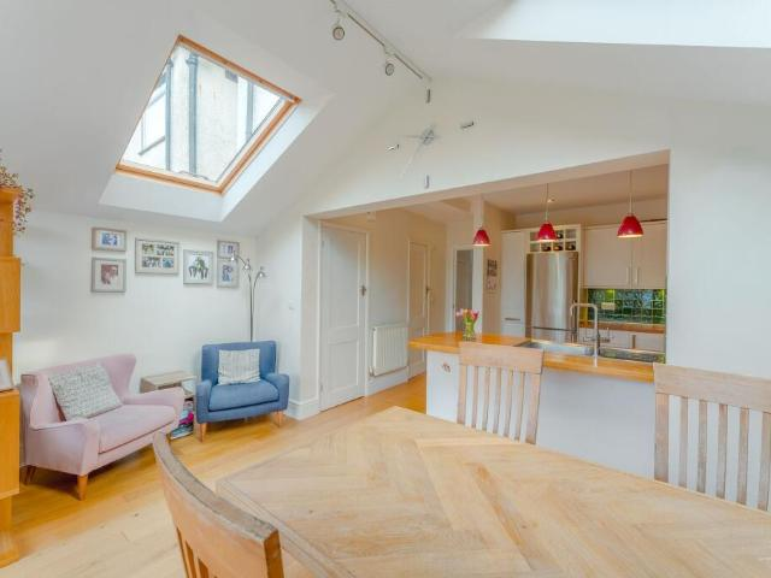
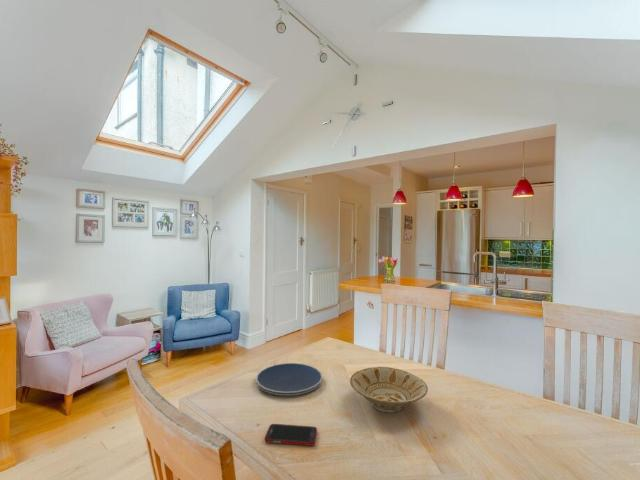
+ cell phone (291, 434)
+ bowl (387, 393)
+ plate (289, 378)
